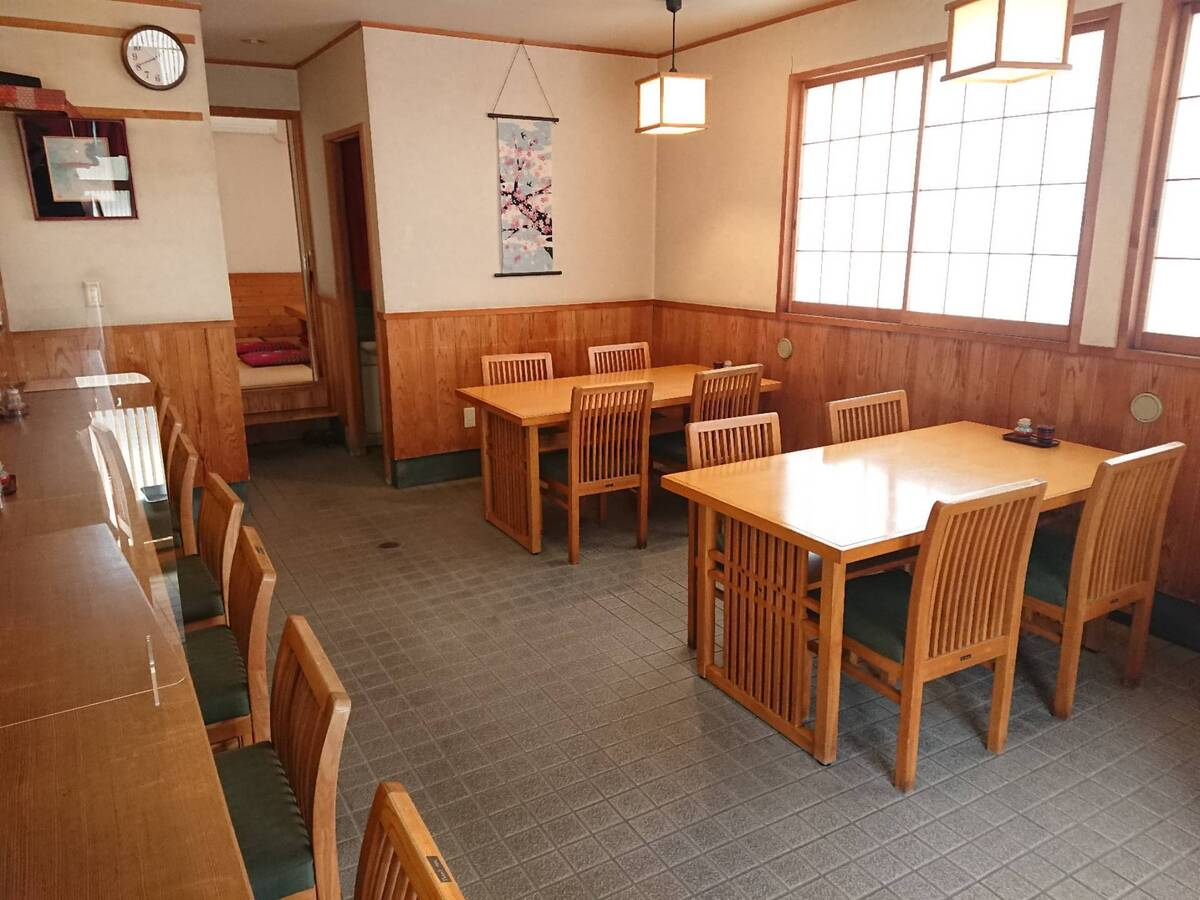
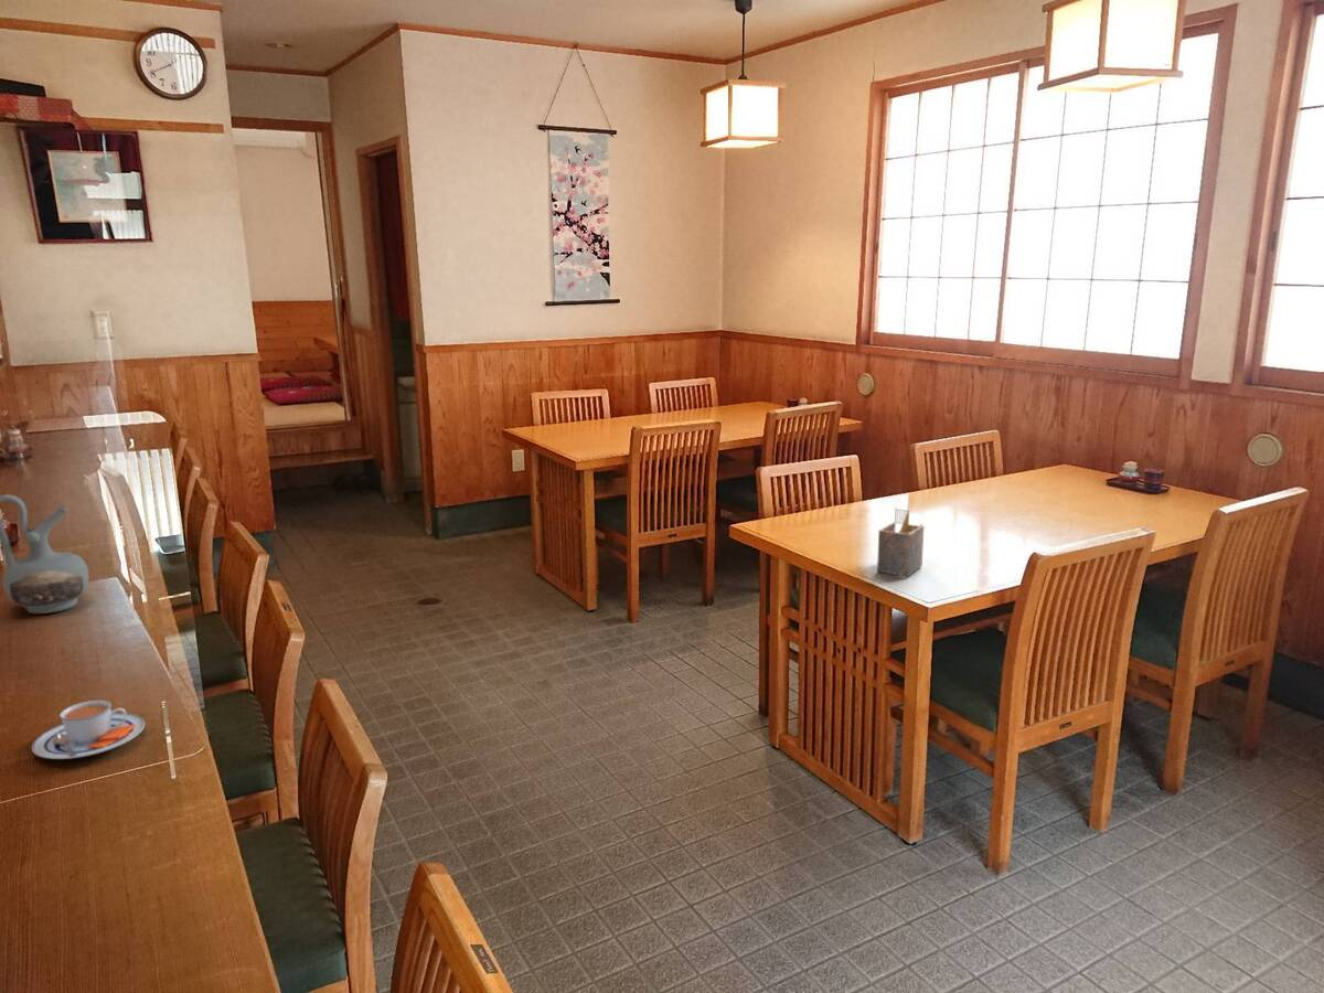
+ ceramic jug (42, 549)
+ teacup (88, 725)
+ napkin holder (900, 541)
